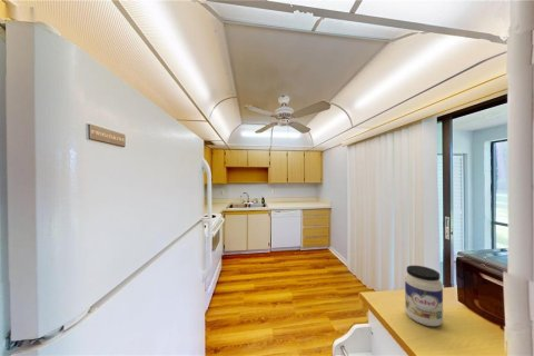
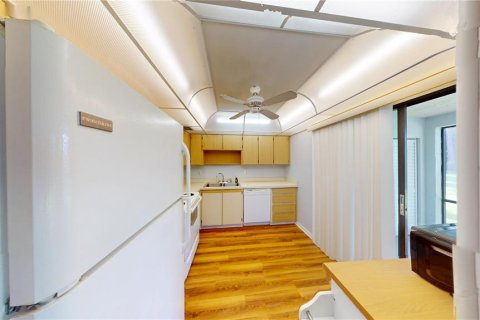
- jar (423, 294)
